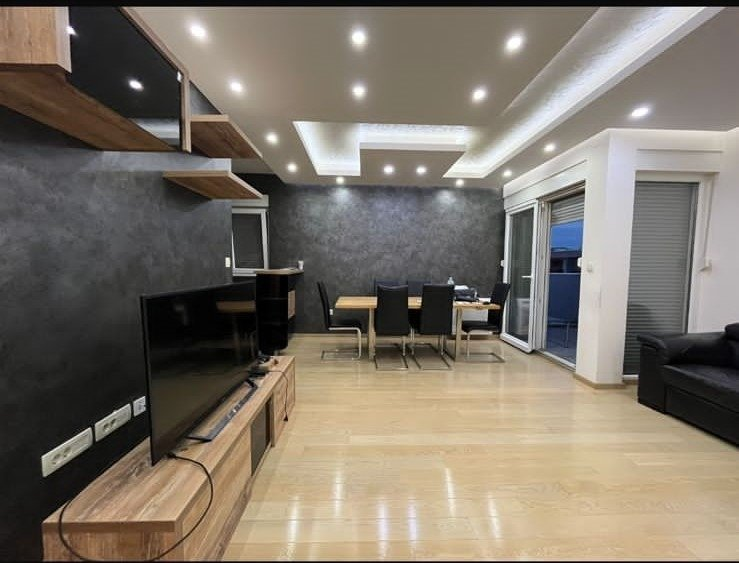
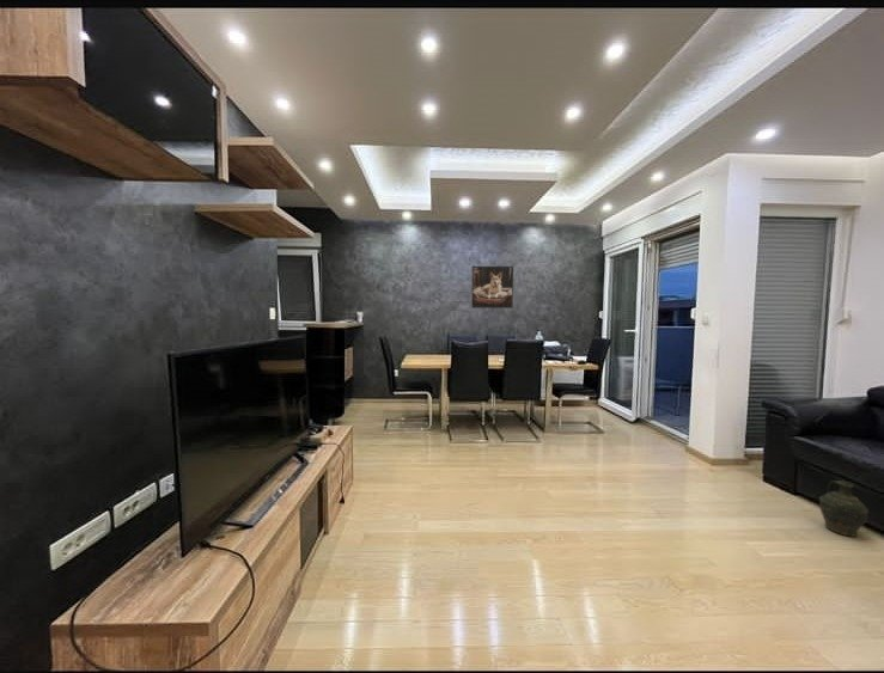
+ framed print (492, 287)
+ ceramic jug (842, 507)
